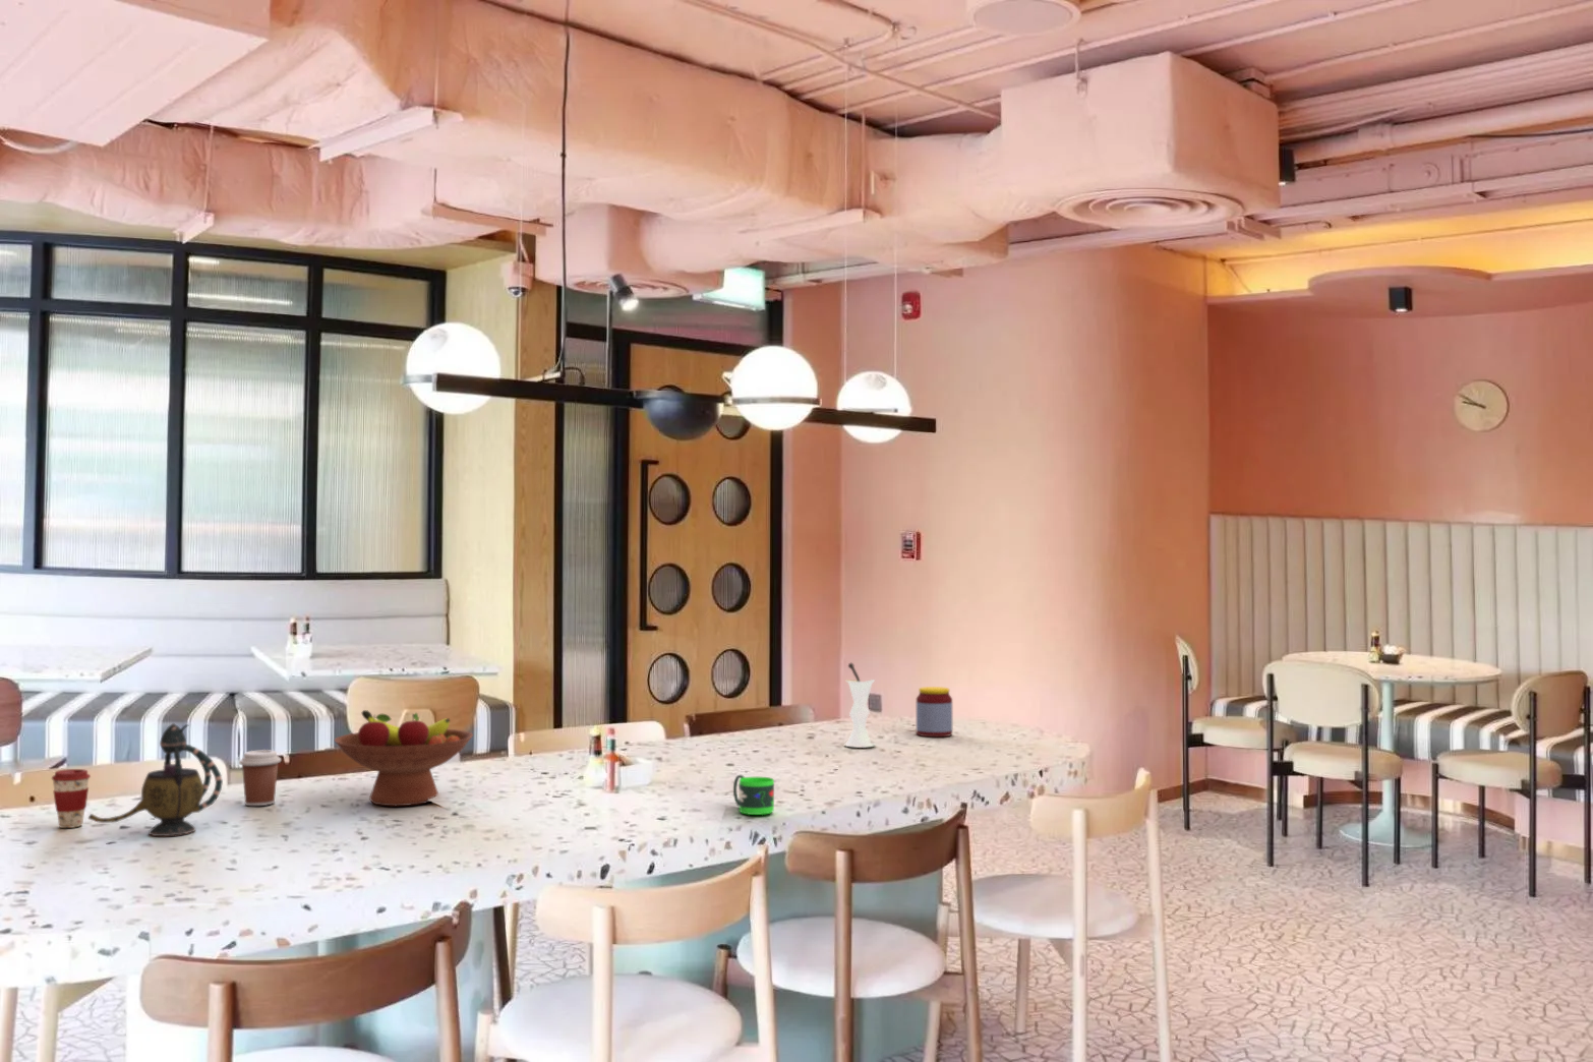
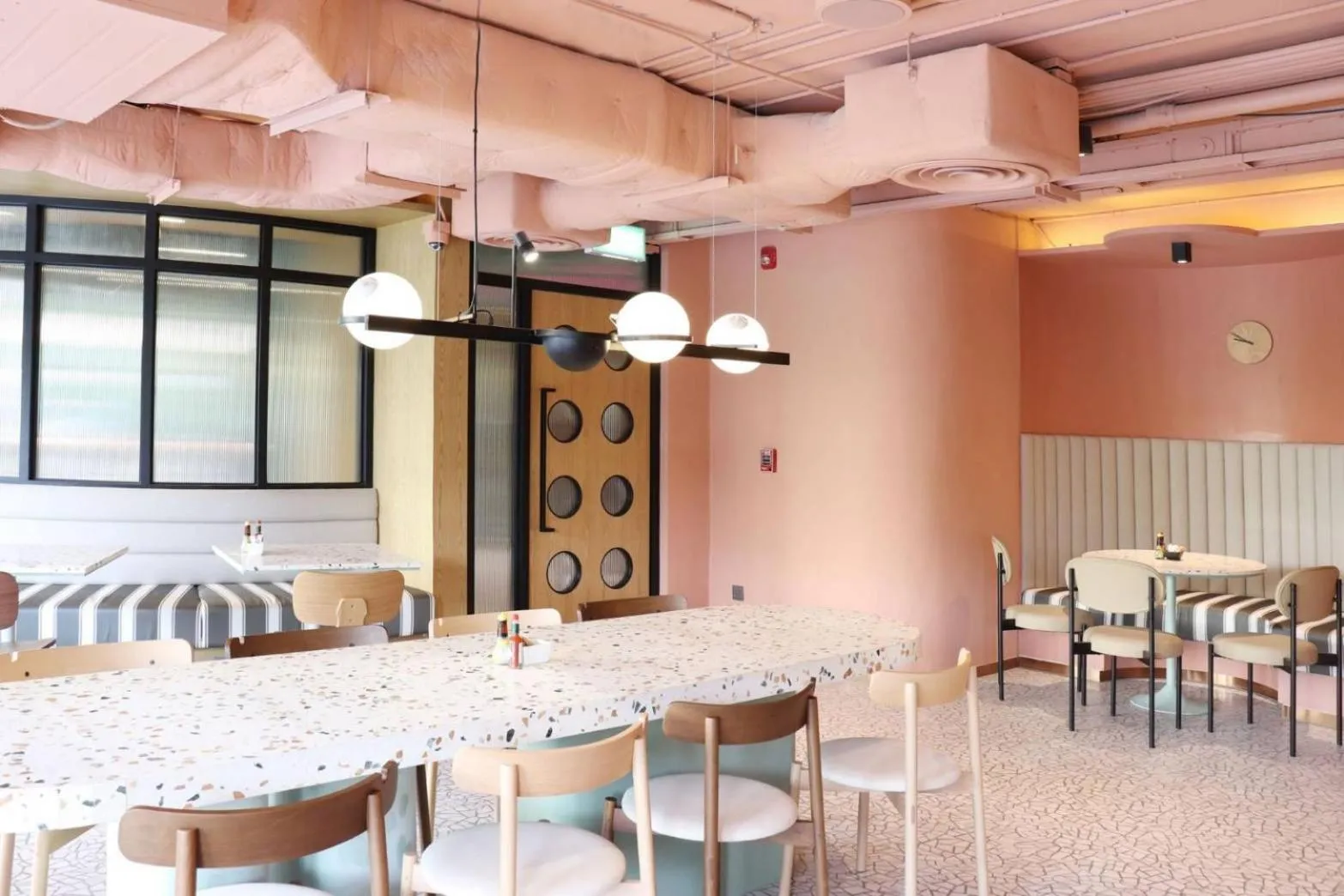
- fruit bowl (404, 756)
- coffee cup (260, 778)
- mug (750, 793)
- teapot (154, 779)
- coffee cup (70, 798)
- jar (934, 711)
- vase (859, 704)
